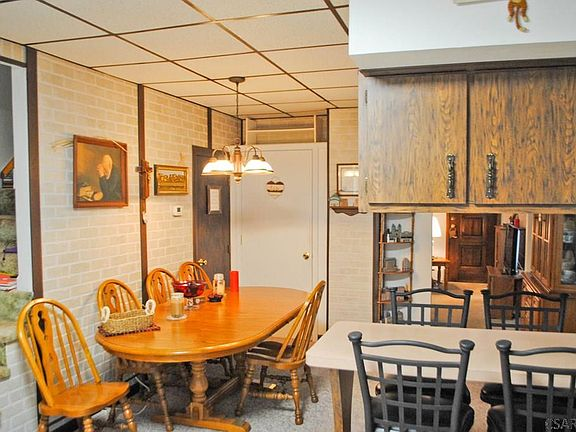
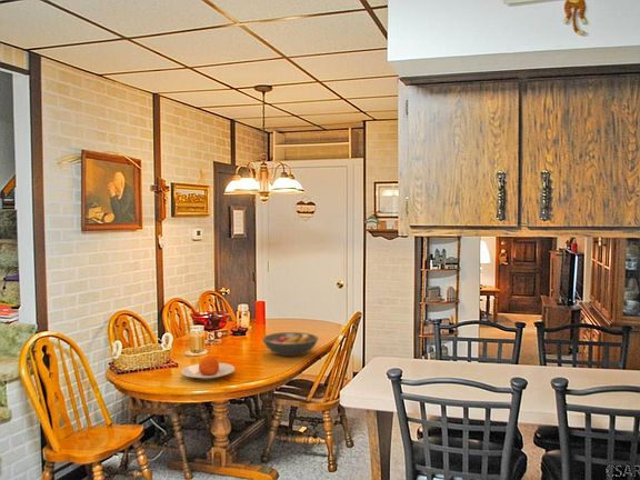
+ fruit bowl (290, 343)
+ plate (208, 368)
